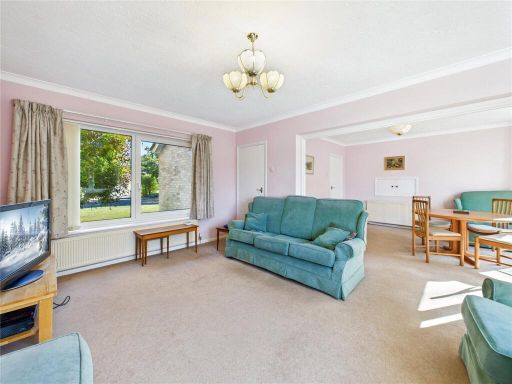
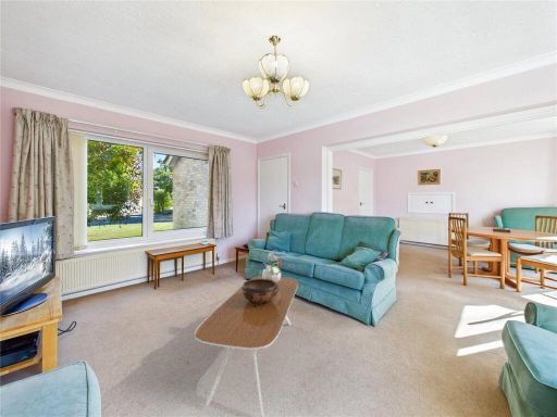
+ potted flower (271, 268)
+ decorative bowl (259, 291)
+ coffee table (259, 327)
